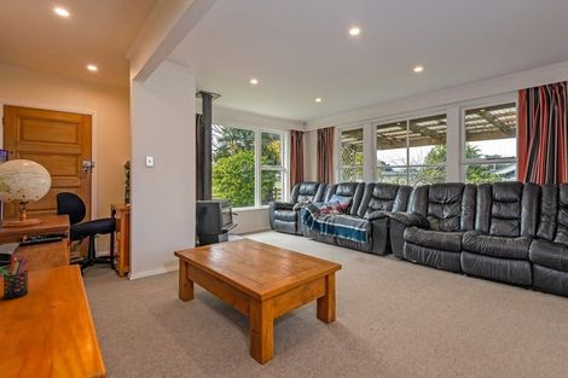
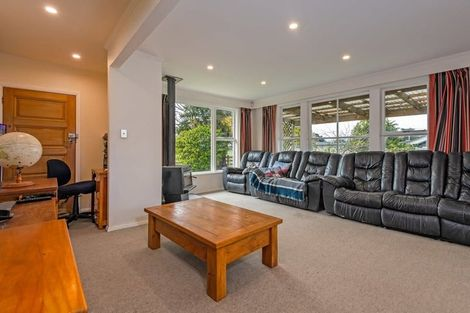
- pen holder (12, 275)
